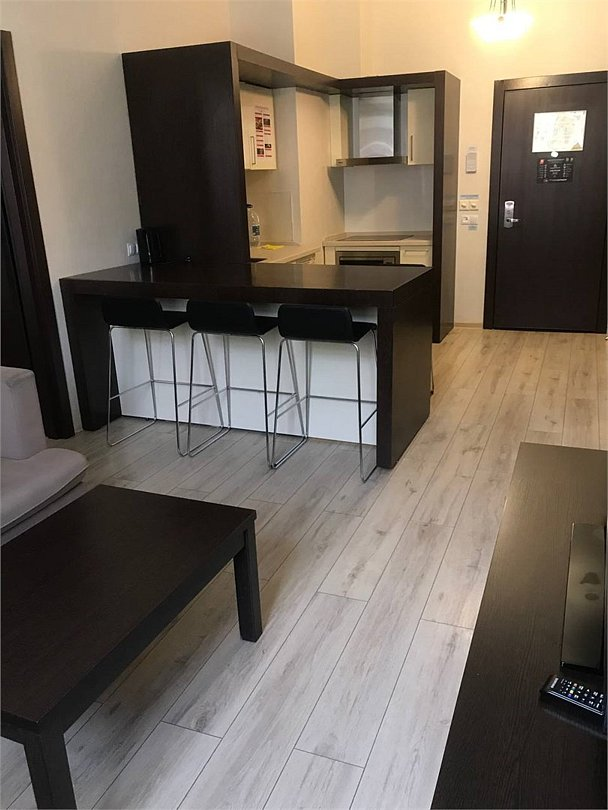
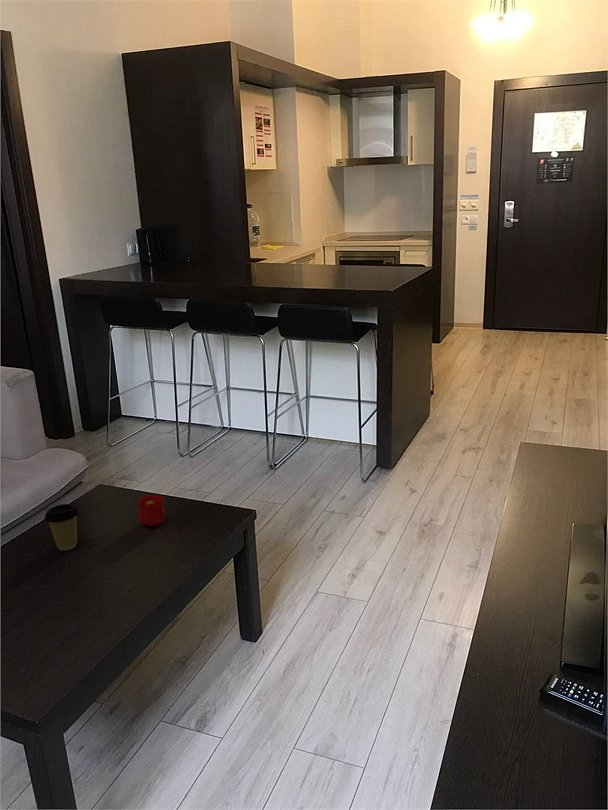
+ coffee cup (64, 527)
+ flower (151, 511)
